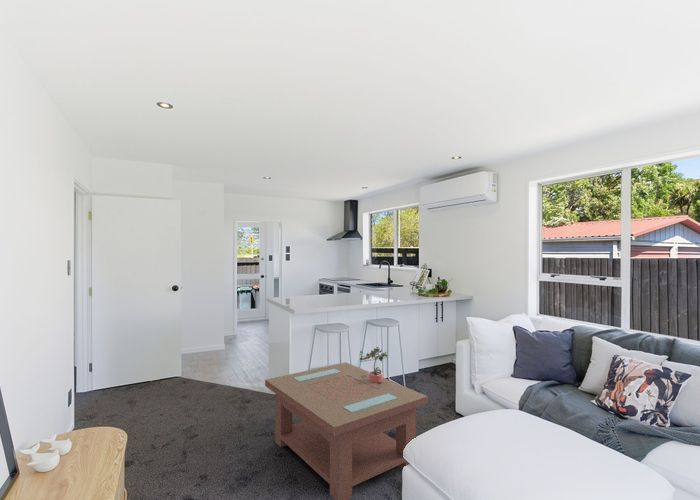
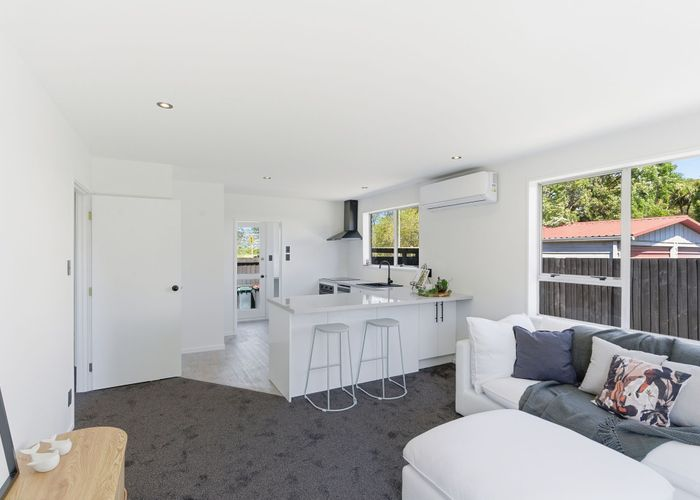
- potted plant (374, 363)
- coffee table (341, 420)
